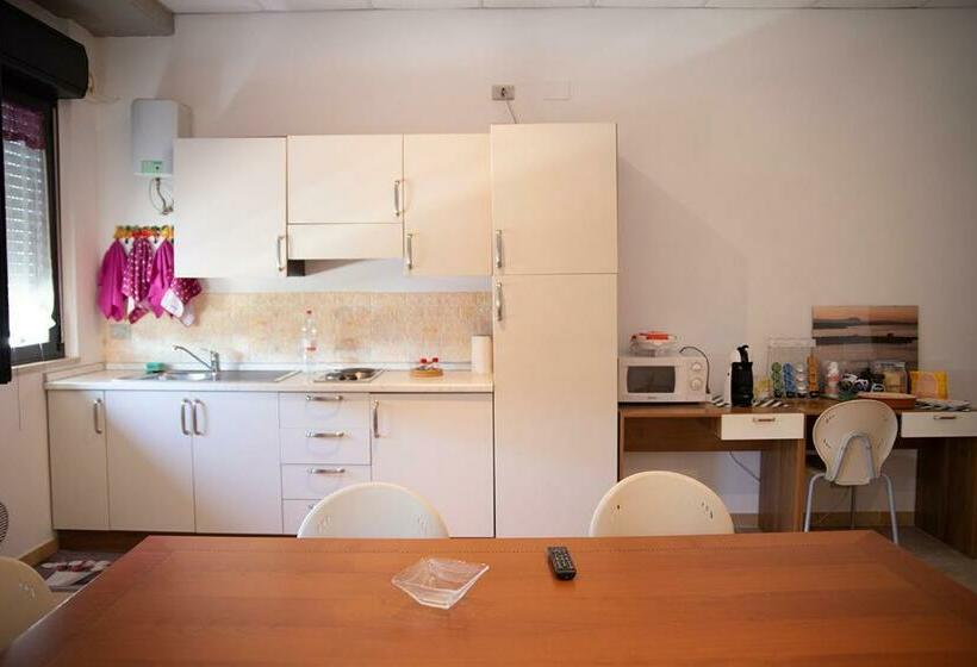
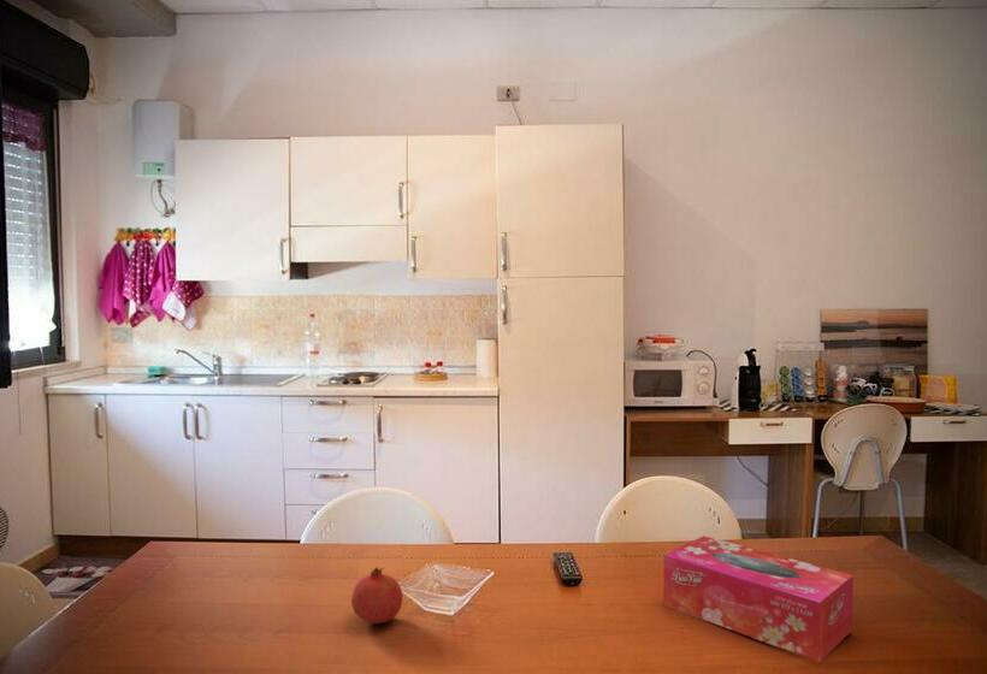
+ tissue box (753, 591)
+ fruit (377, 593)
